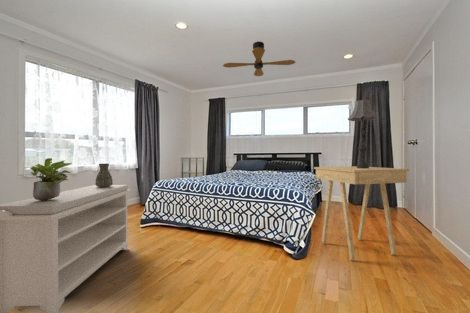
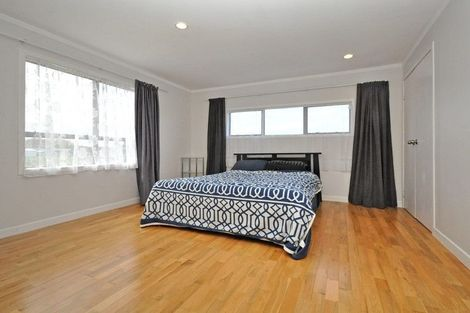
- decorative vase (104, 175)
- table lamp (362, 134)
- bench (78, 233)
- potted plant (50, 178)
- ceiling fan (258, 55)
- side table (362, 208)
